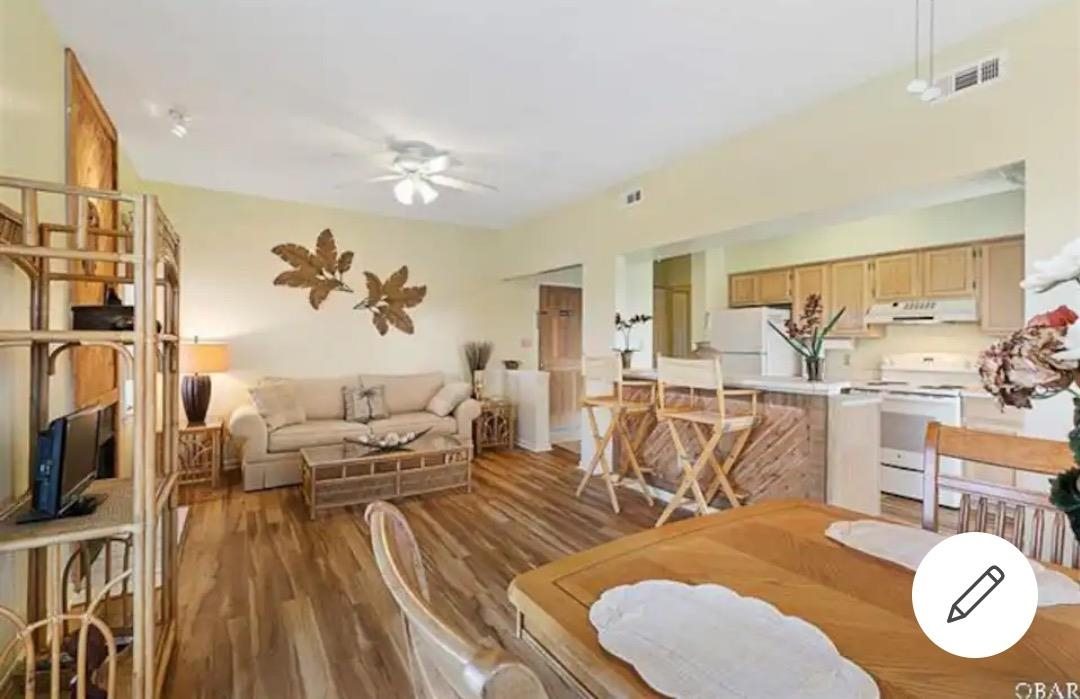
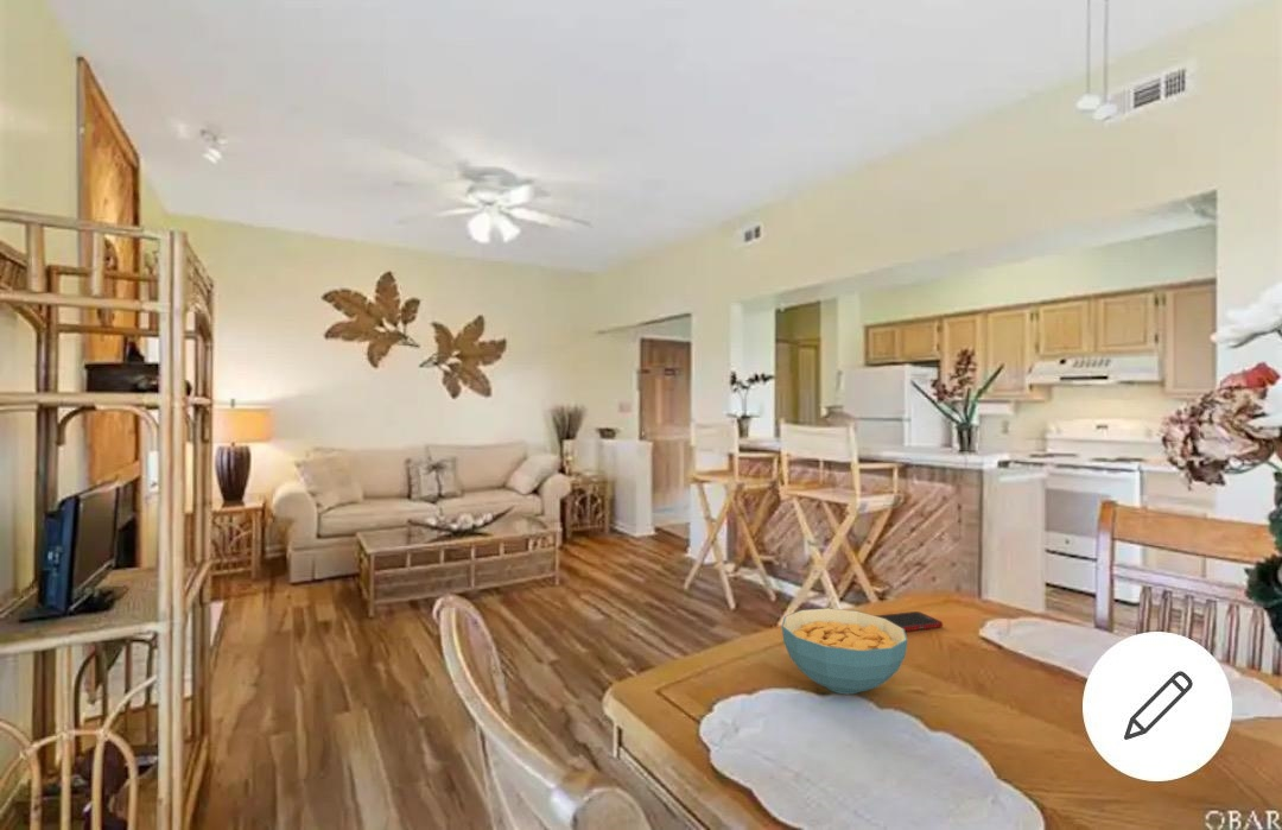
+ cell phone (902, 621)
+ cereal bowl (842, 657)
